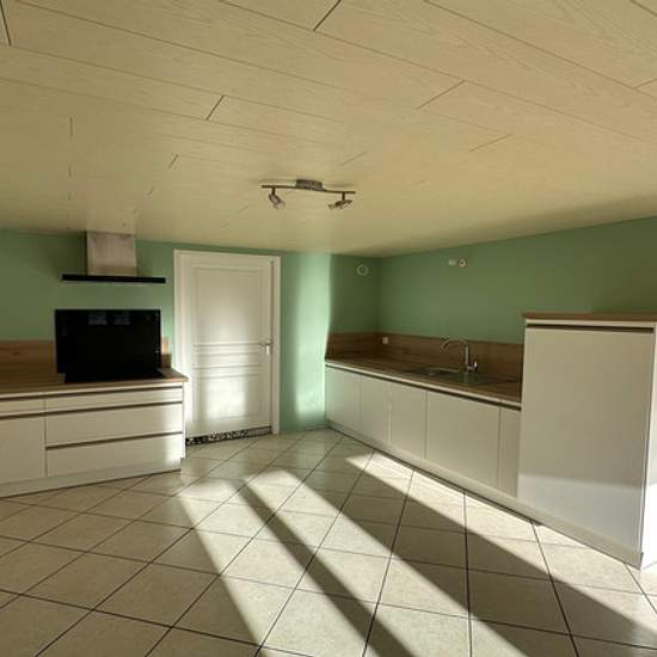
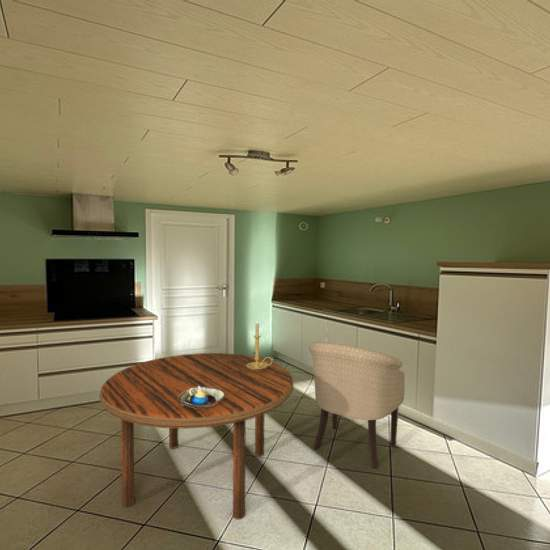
+ dining table (201, 426)
+ chair (352, 393)
+ decorative bowl (195, 395)
+ candle holder (257, 344)
